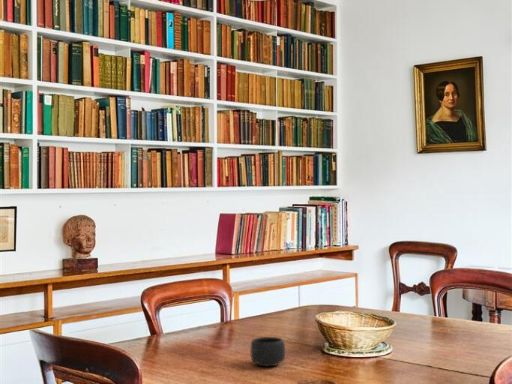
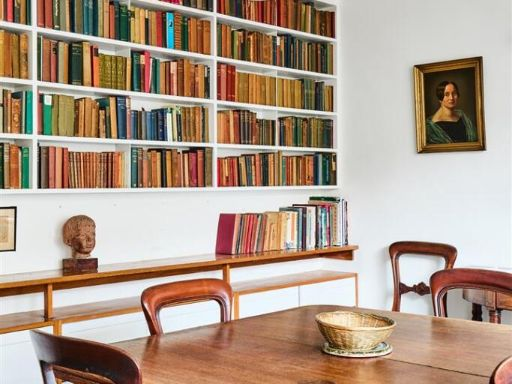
- mug (266, 351)
